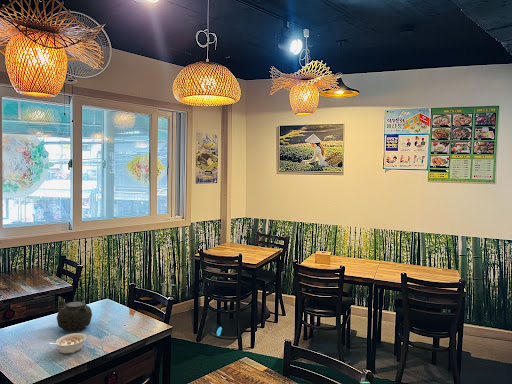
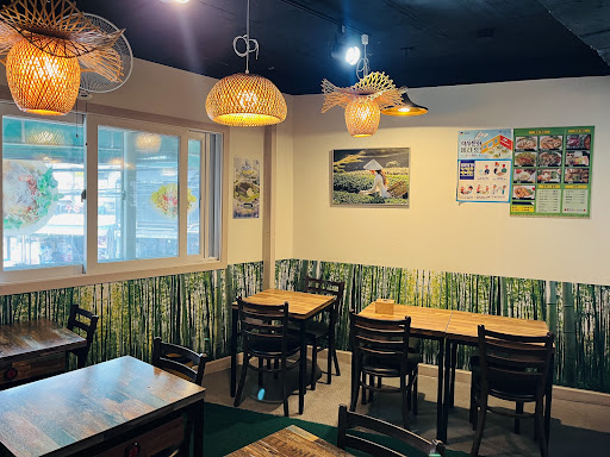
- legume (70, 343)
- teapot (72, 315)
